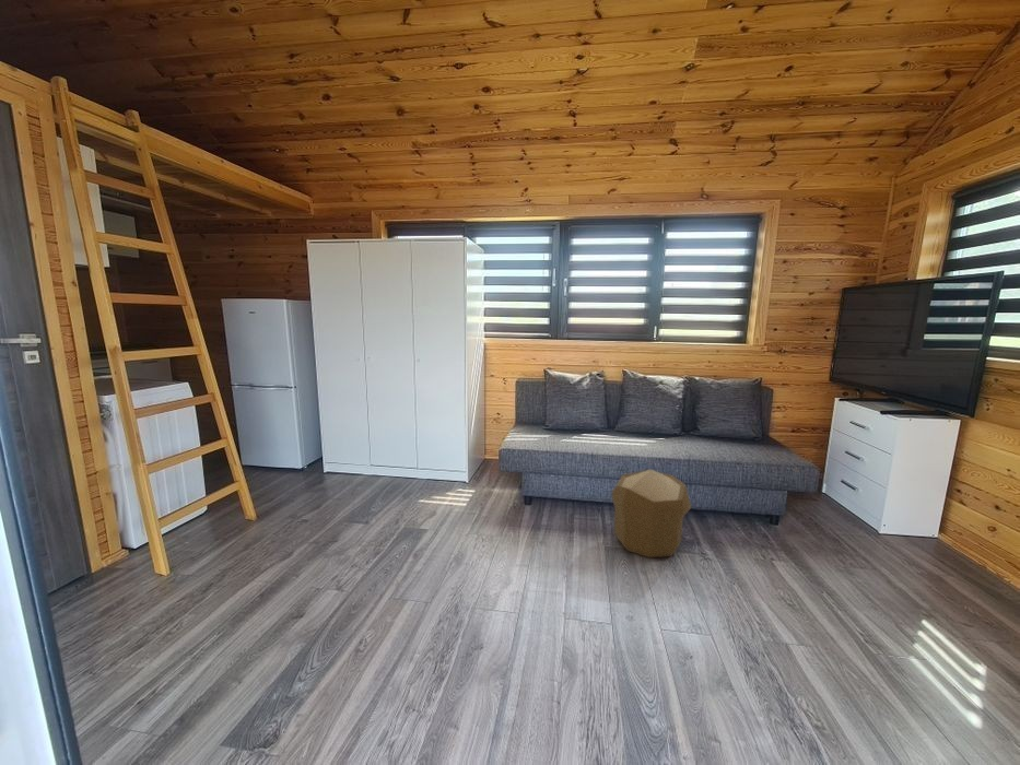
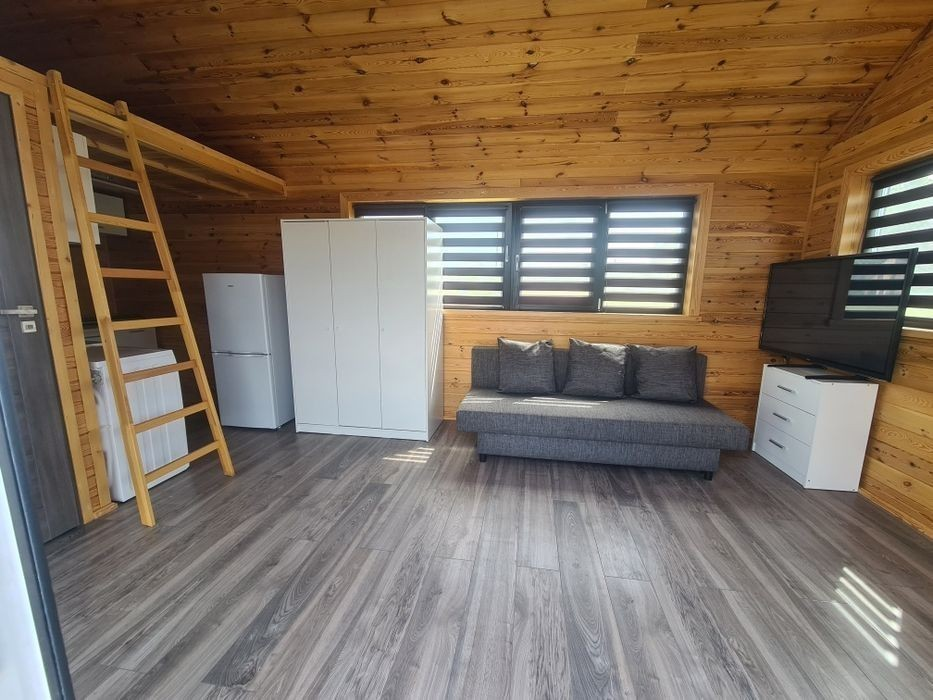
- pouf (648, 506)
